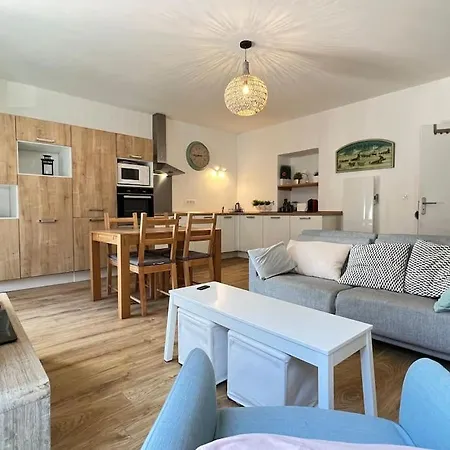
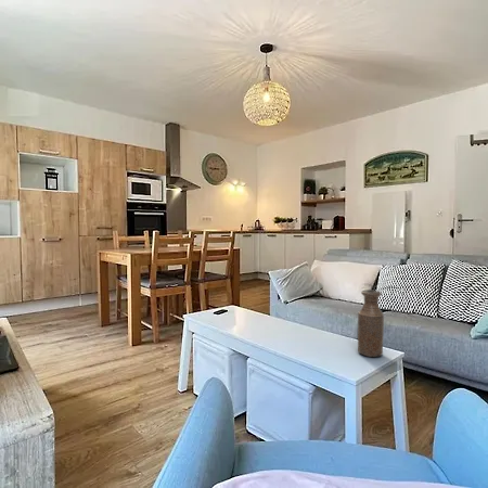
+ bottle (370, 322)
